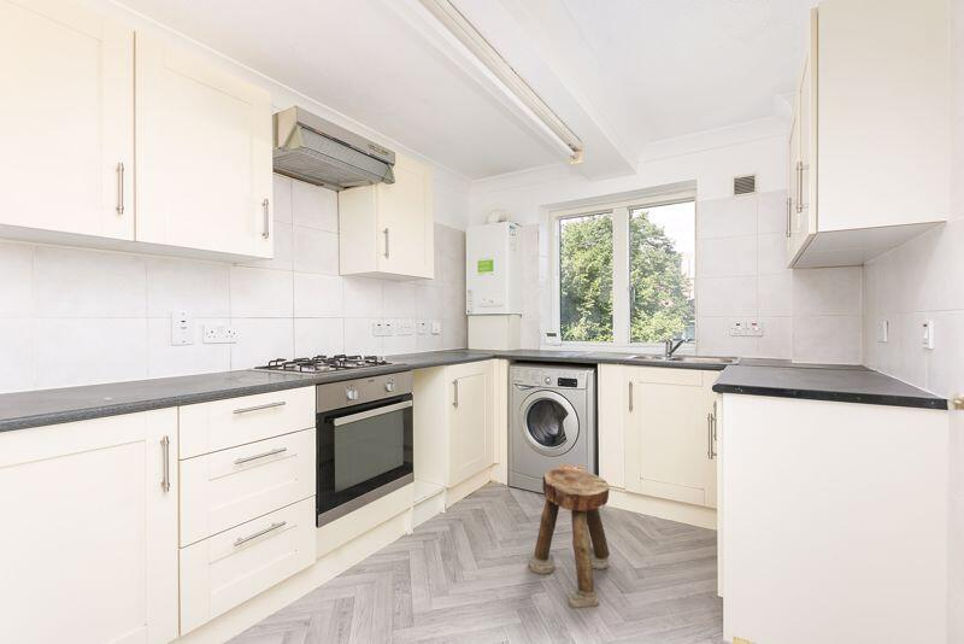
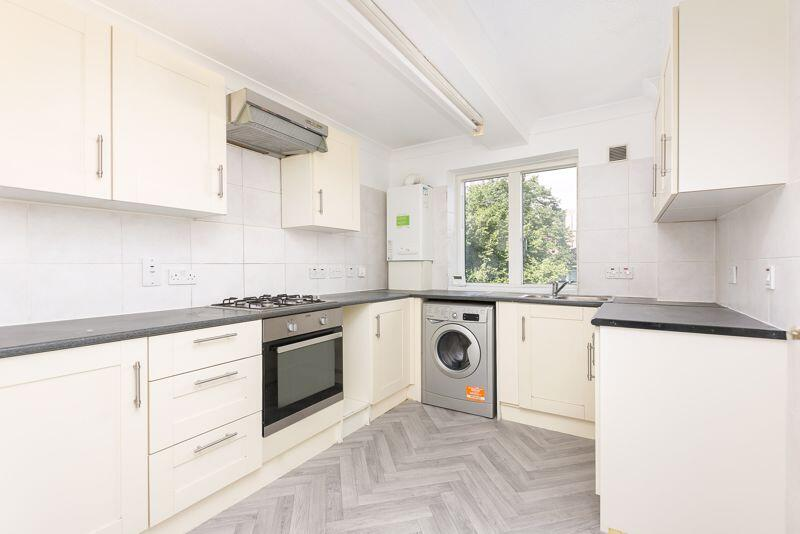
- stool (577, 527)
